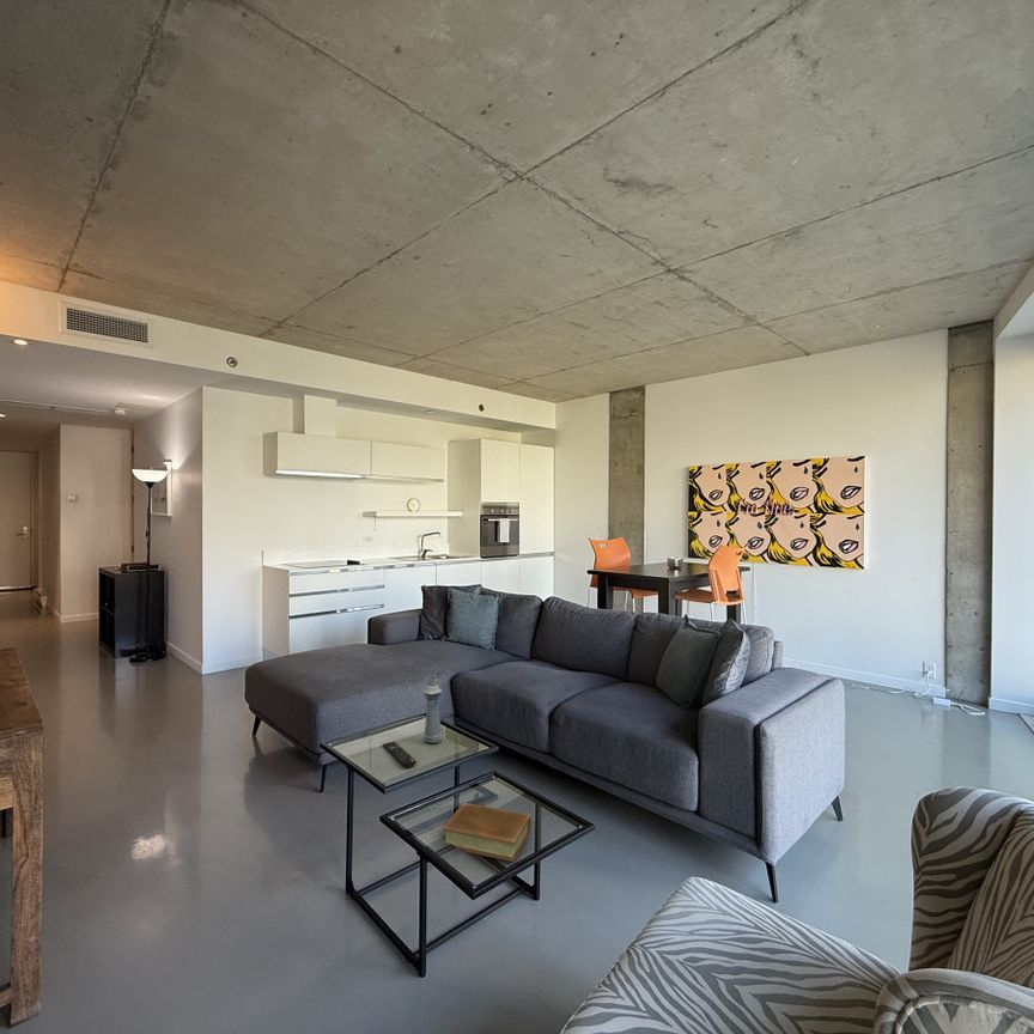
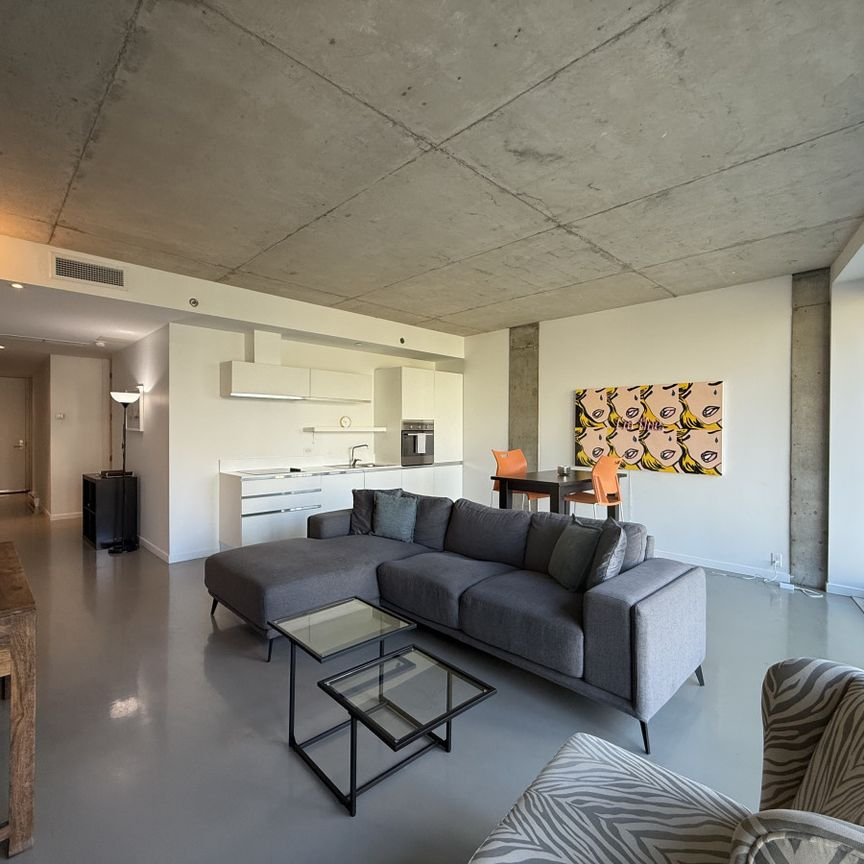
- remote control (399, 754)
- book (487, 829)
- bottle (432, 708)
